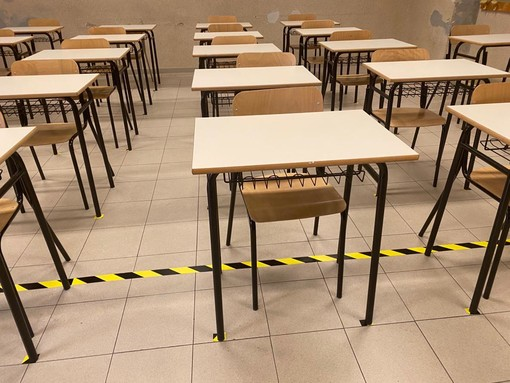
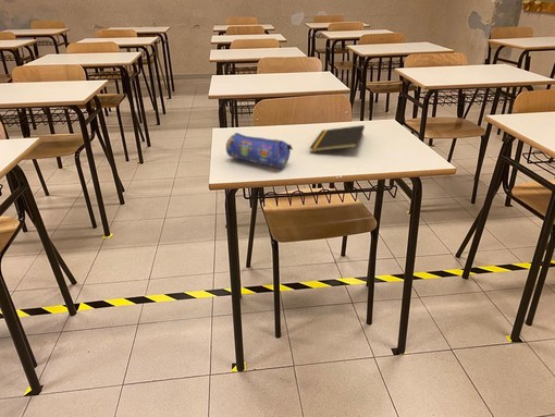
+ pencil case (258, 149)
+ notepad (337, 137)
